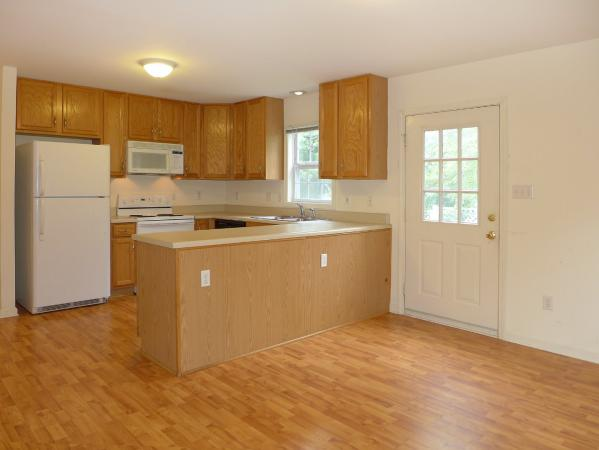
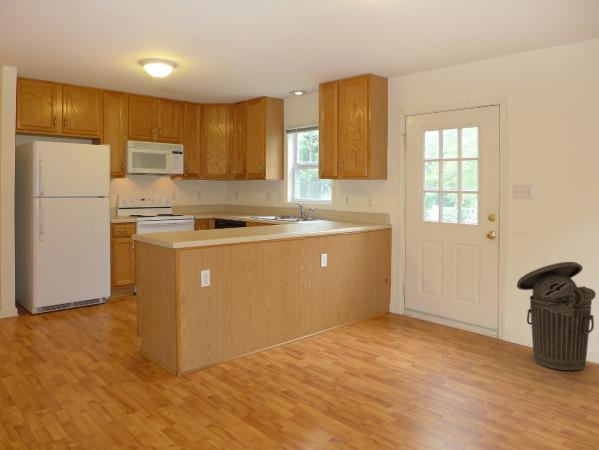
+ trash can (548, 315)
